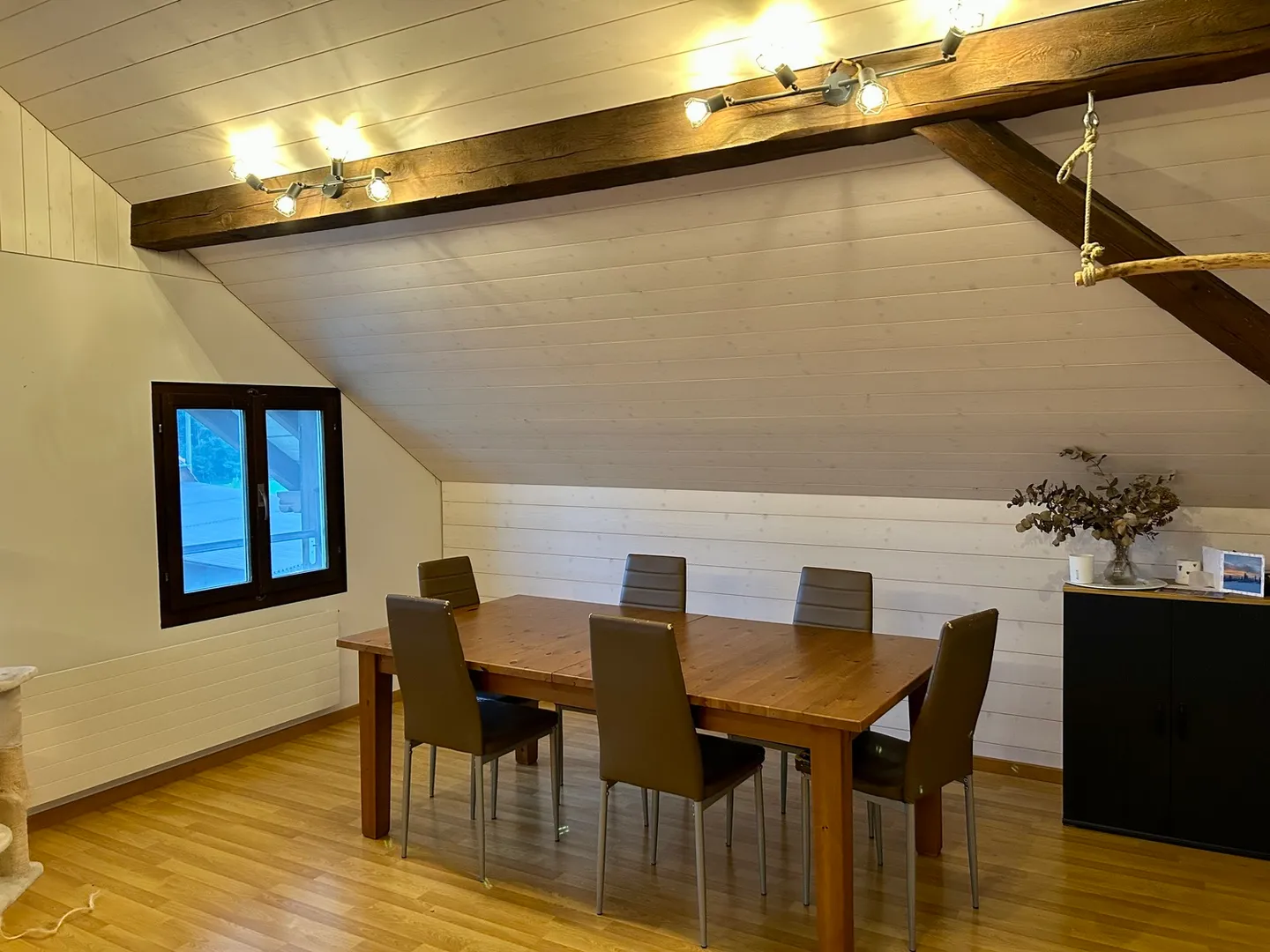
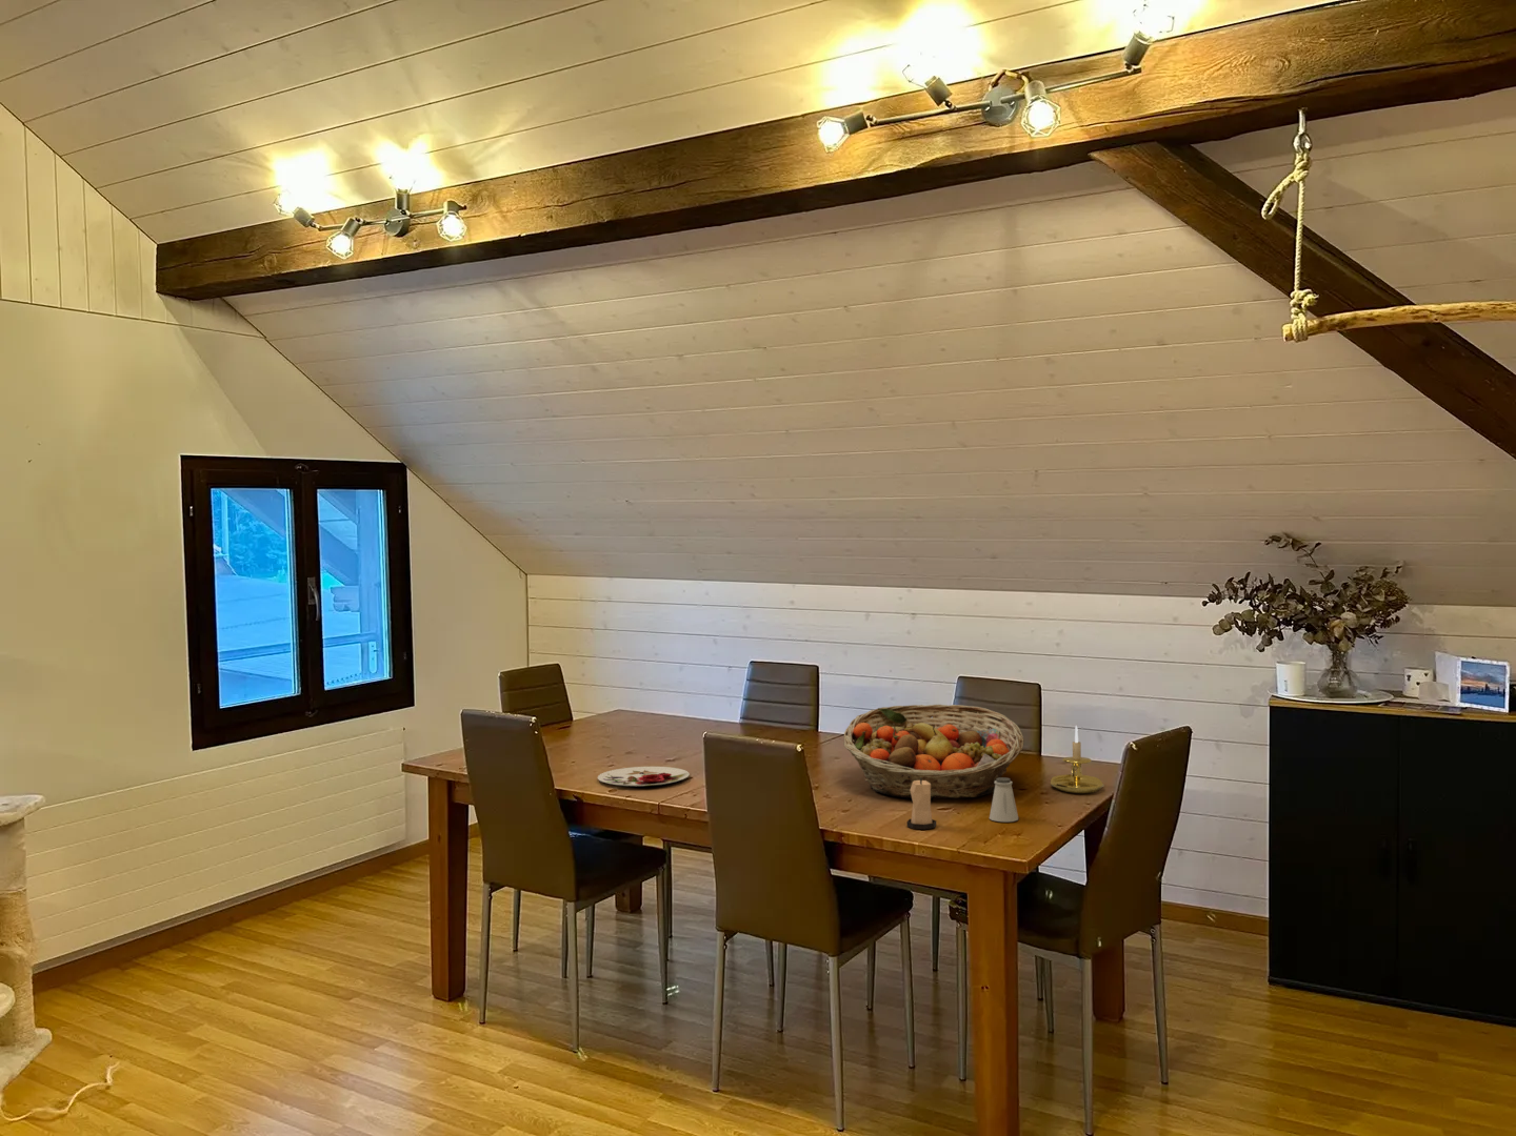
+ plate (643, 774)
+ candle (922, 802)
+ fruit basket (932, 749)
+ saltshaker (1003, 798)
+ candle holder (1076, 755)
